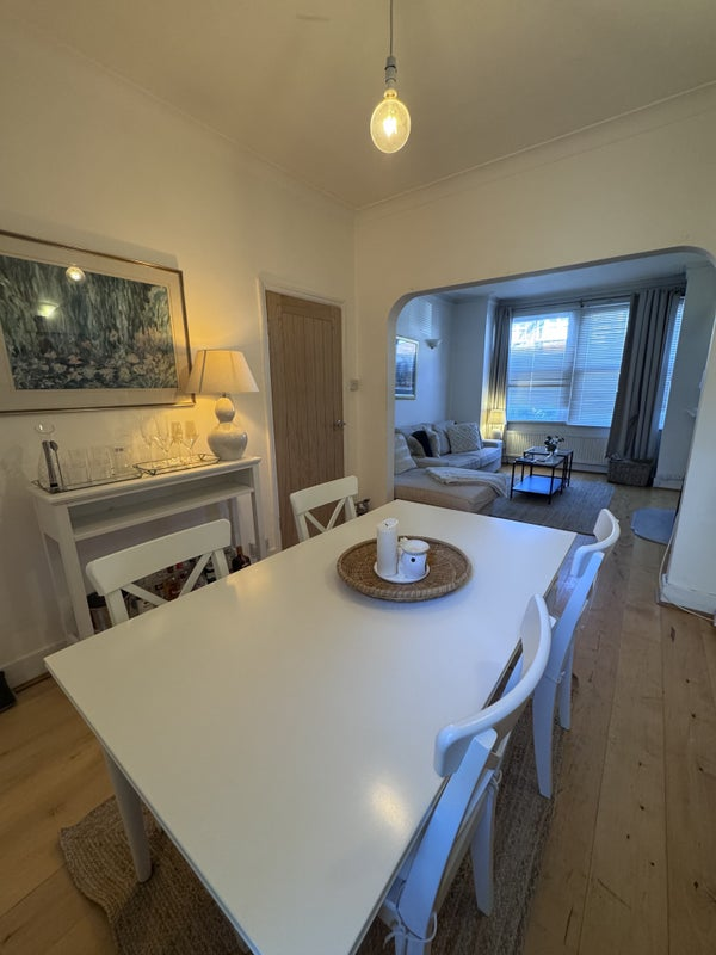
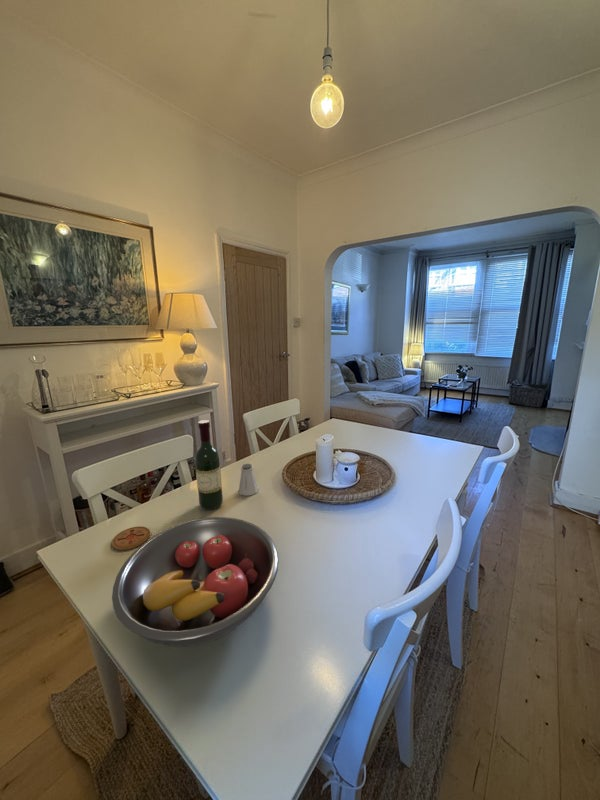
+ coaster (131, 537)
+ saltshaker (247, 478)
+ wine bottle (207, 464)
+ fruit bowl (201, 576)
